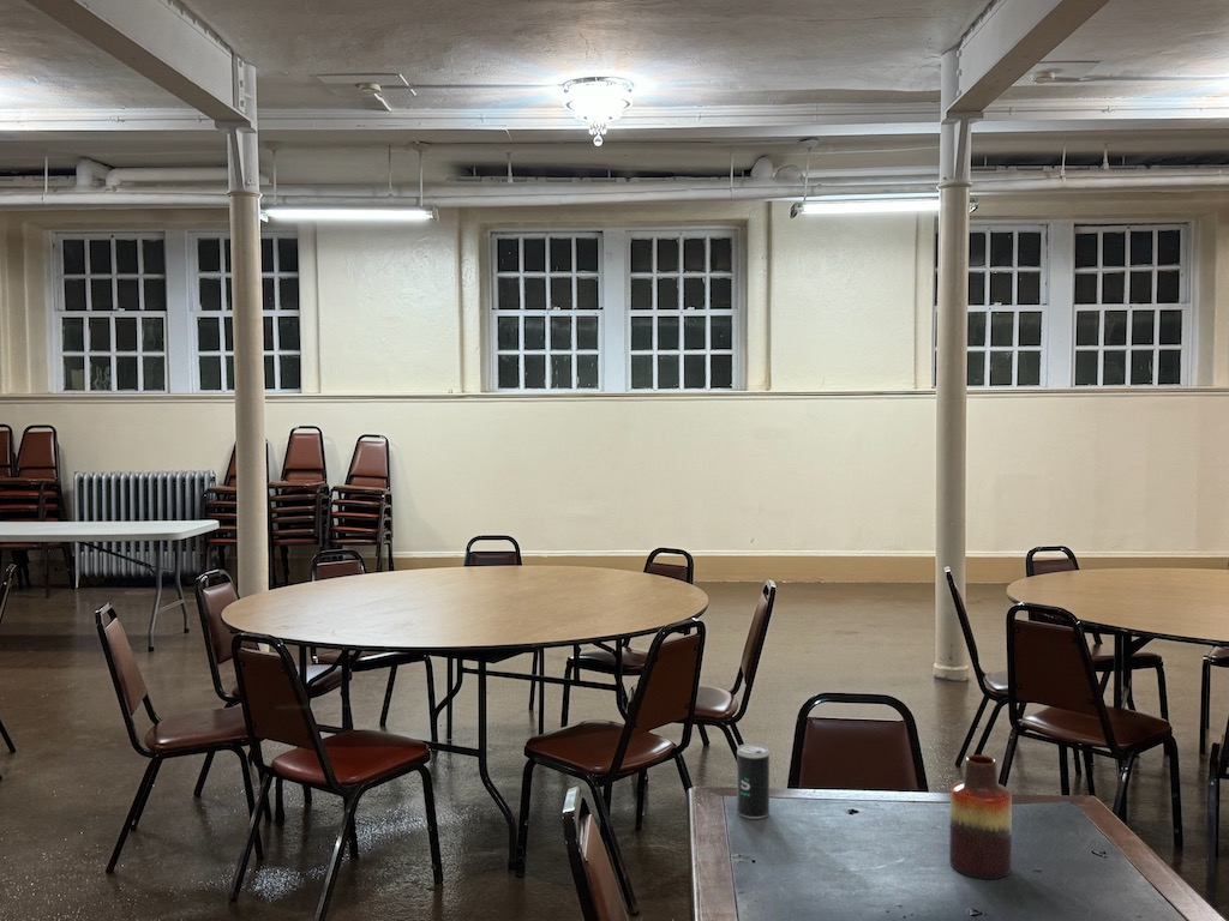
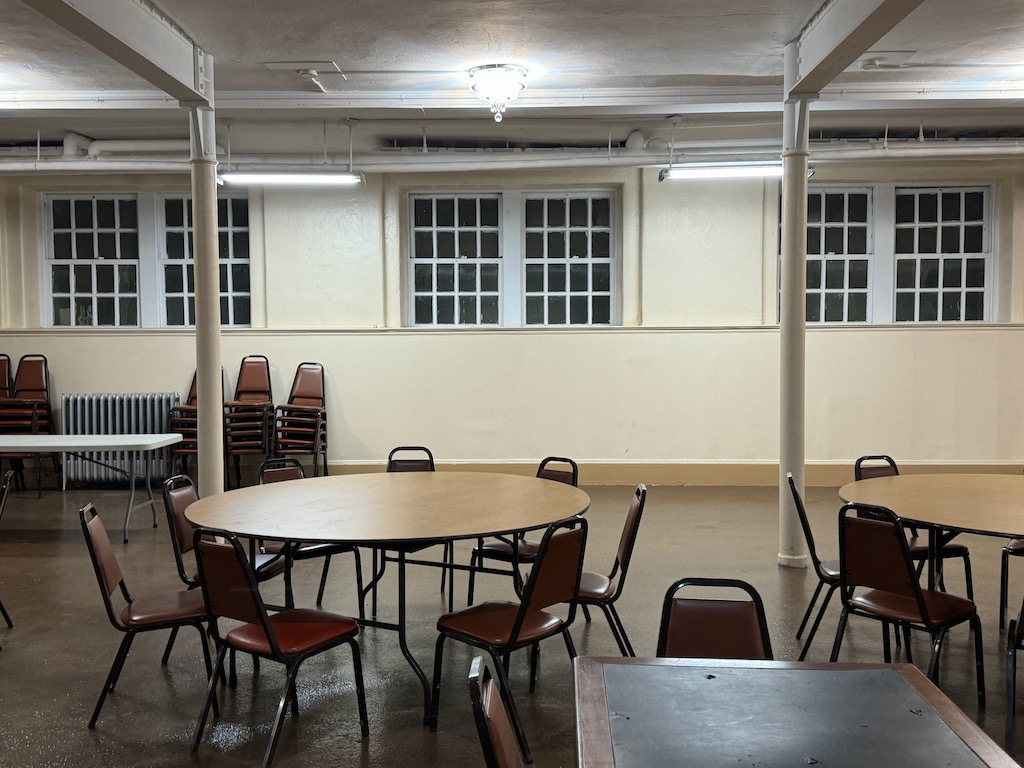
- vase (979, 813)
- beverage can (753, 781)
